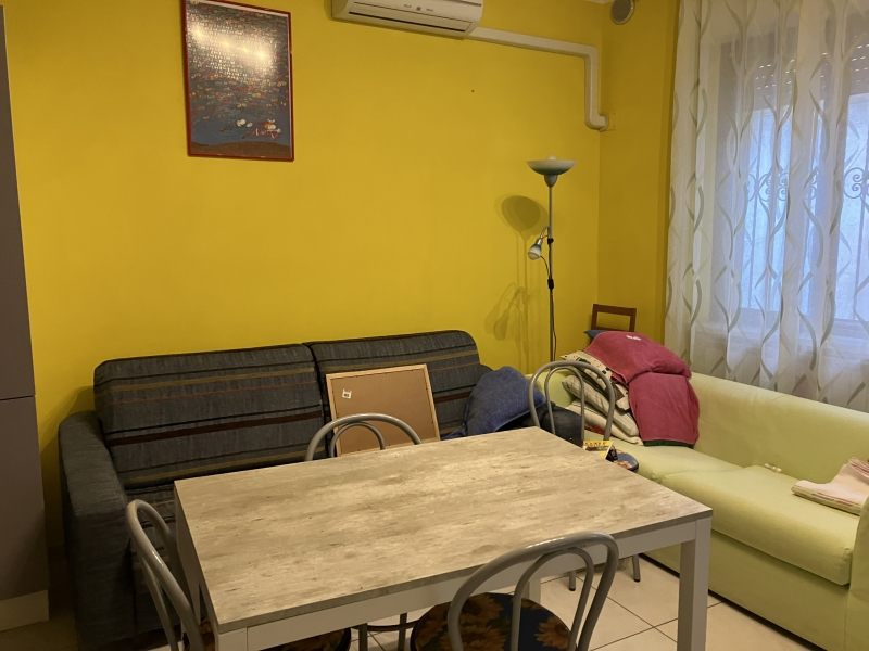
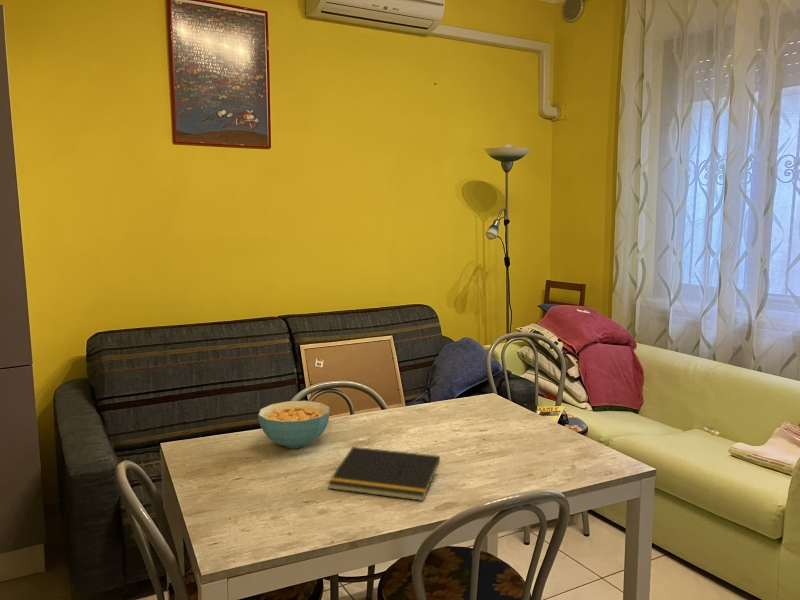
+ cereal bowl (295, 427)
+ notepad (385, 471)
